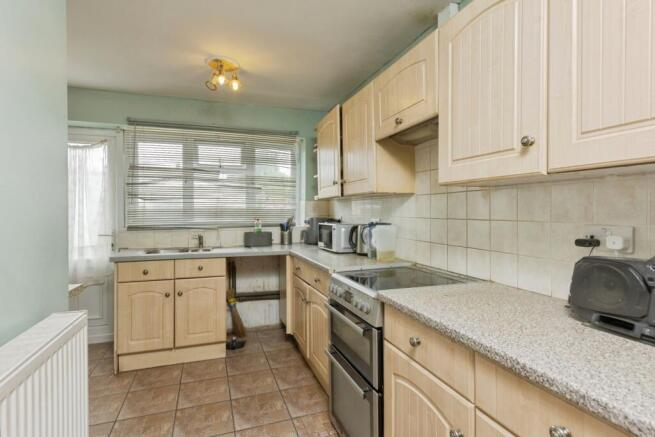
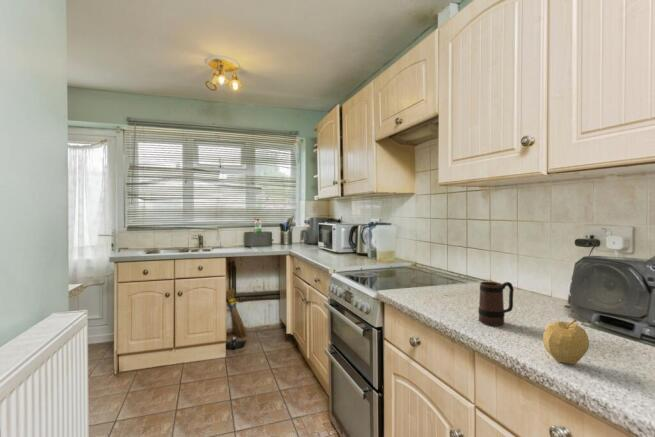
+ fruit (565, 338)
+ mug (496, 302)
